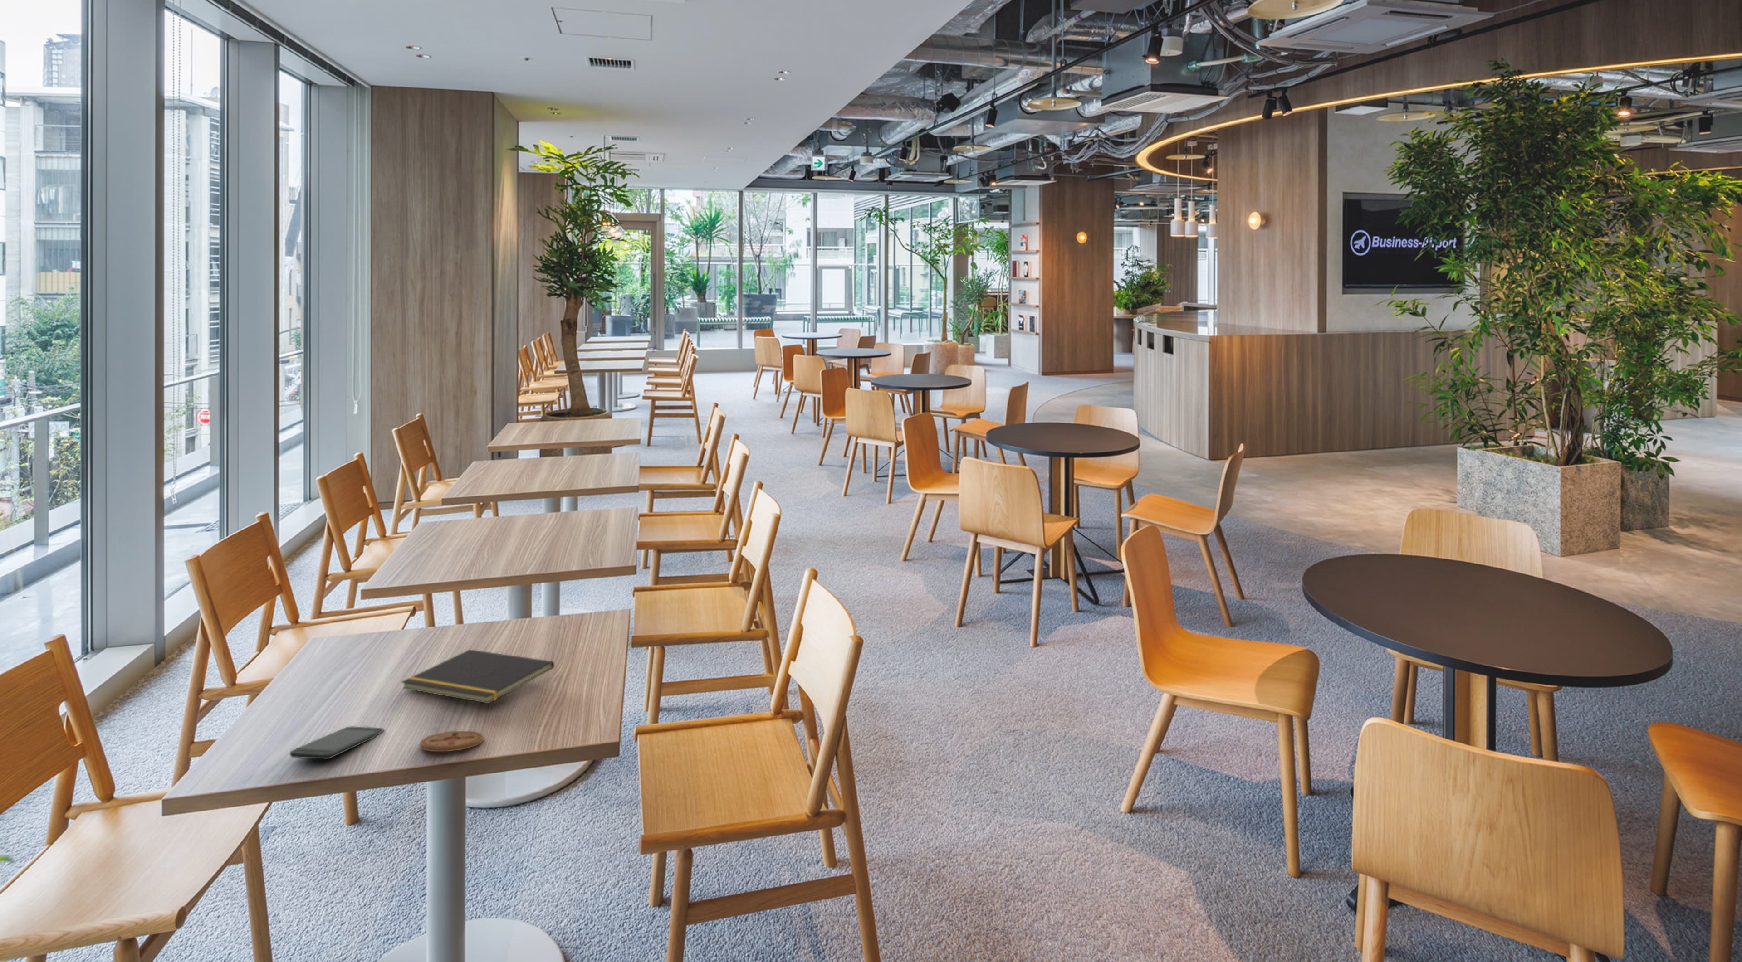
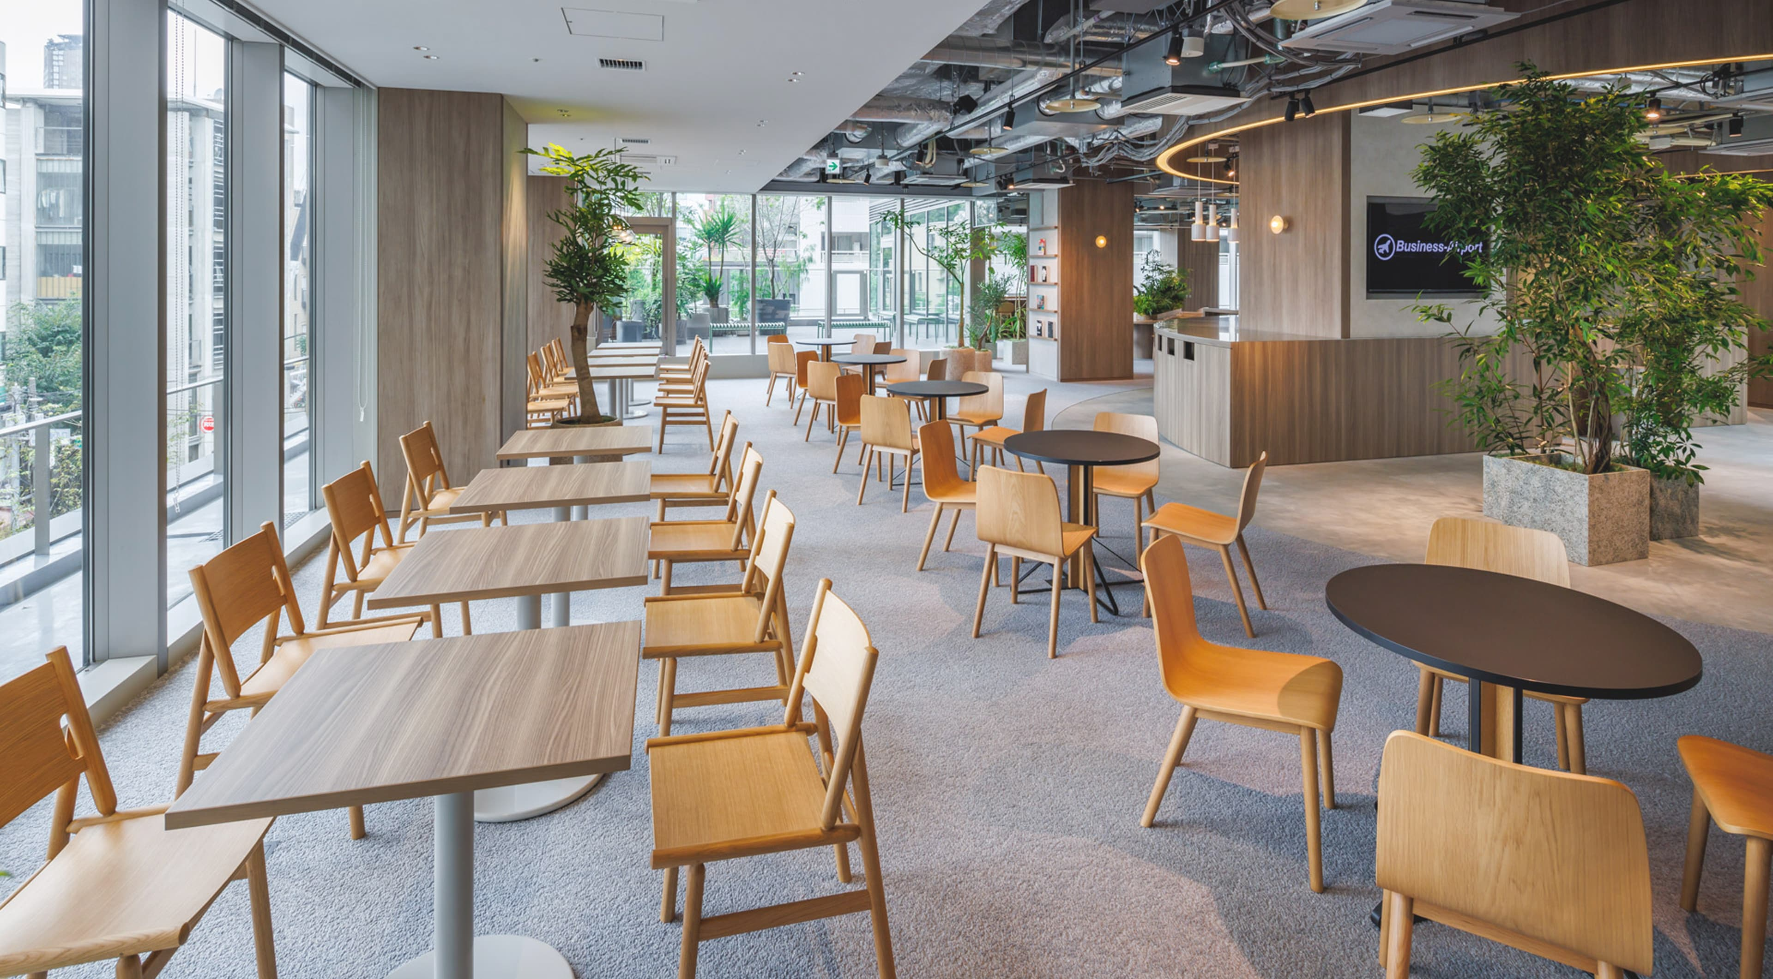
- notepad (479, 674)
- smartphone (339, 742)
- coaster (451, 740)
